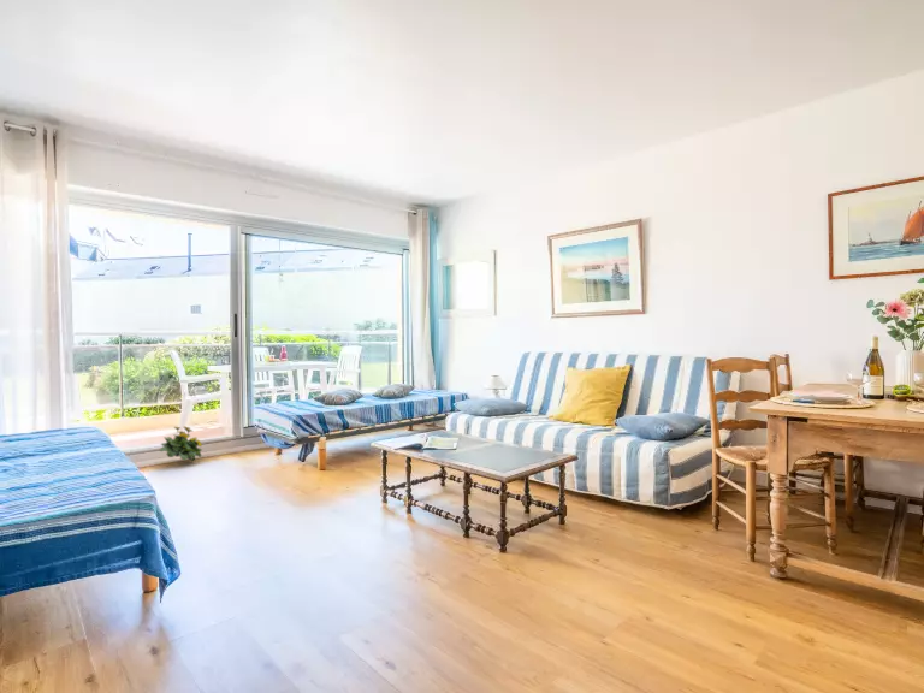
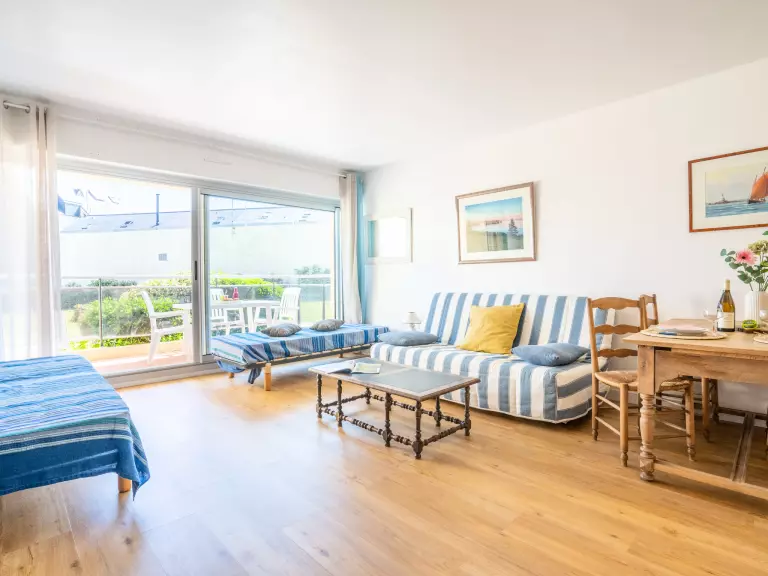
- flowering plant (179, 445)
